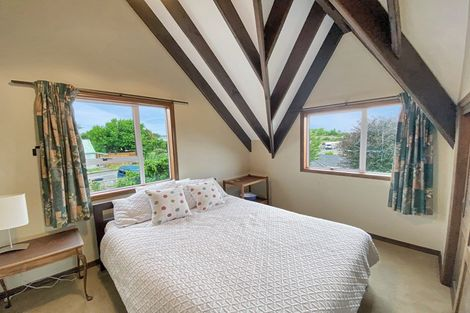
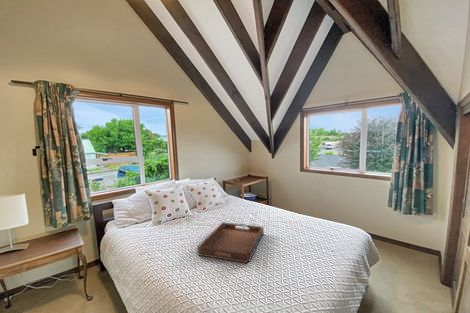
+ serving tray (233, 239)
